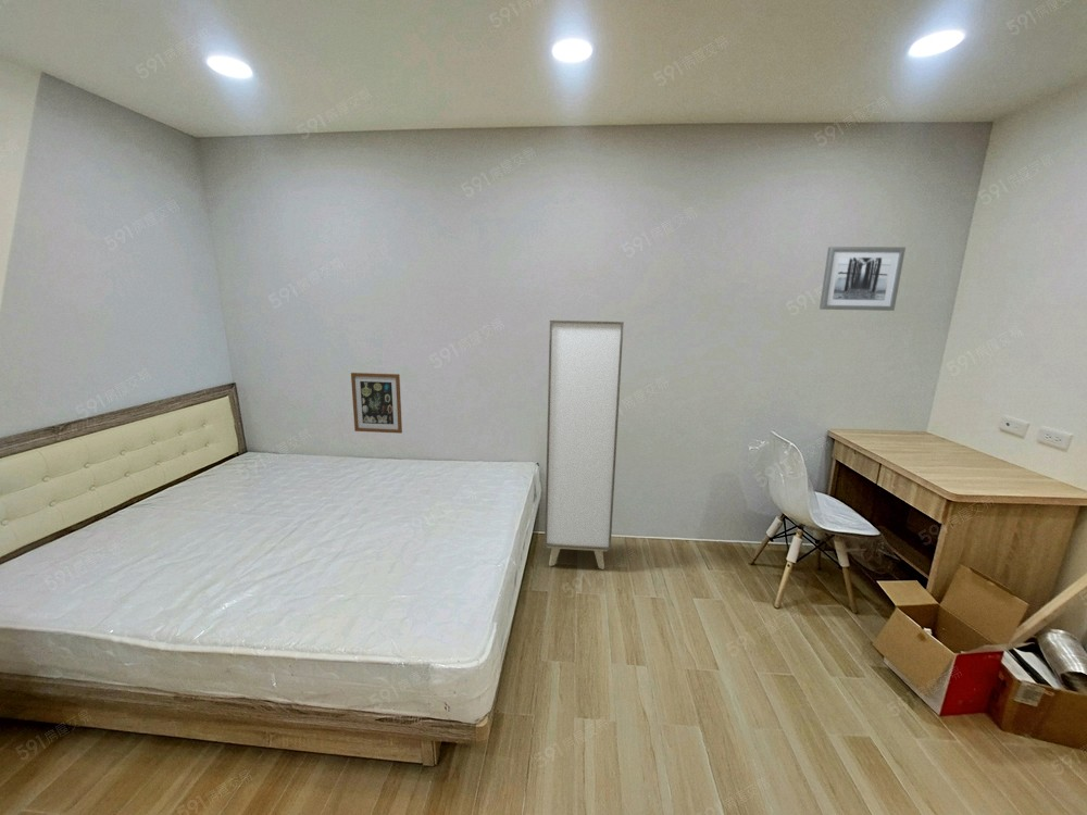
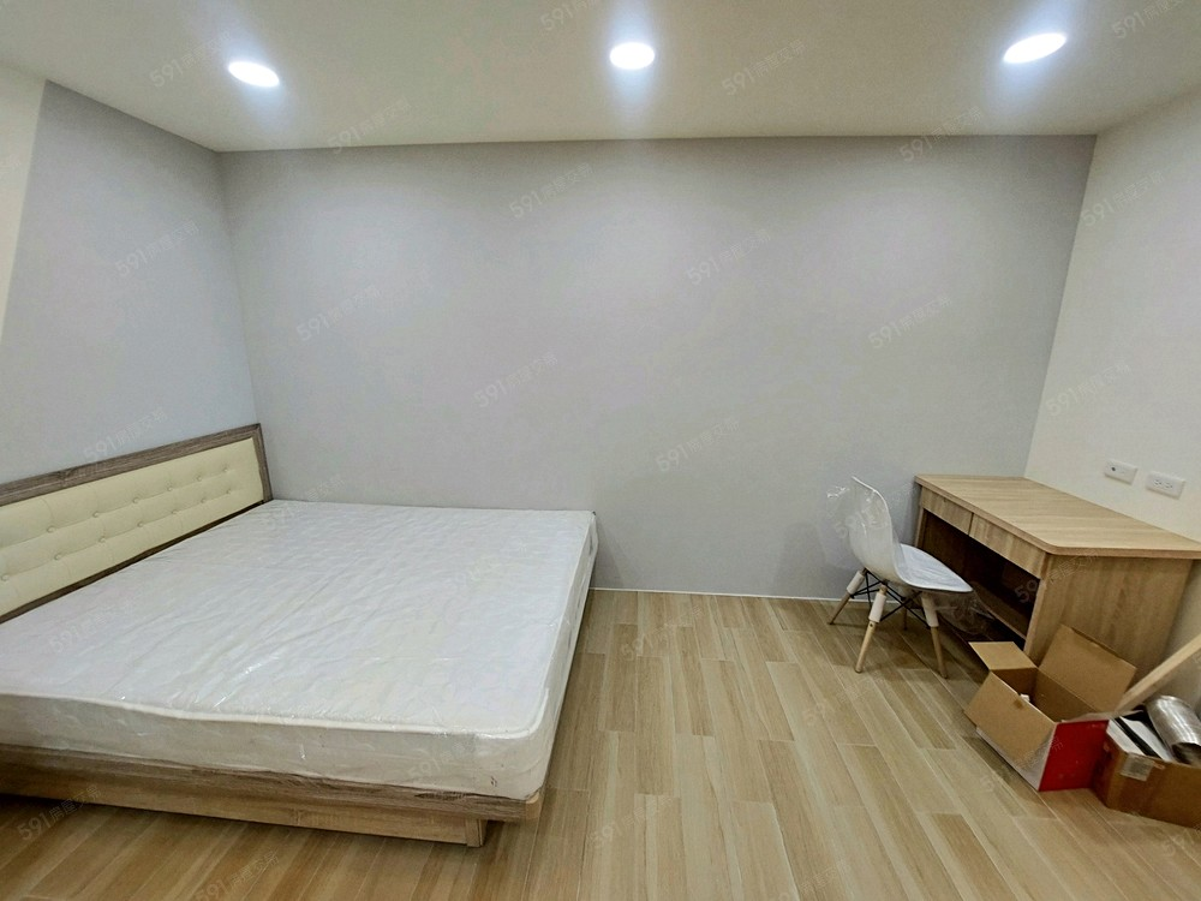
- wall art (861, 278)
- wall art (376, 402)
- cabinet (580, 444)
